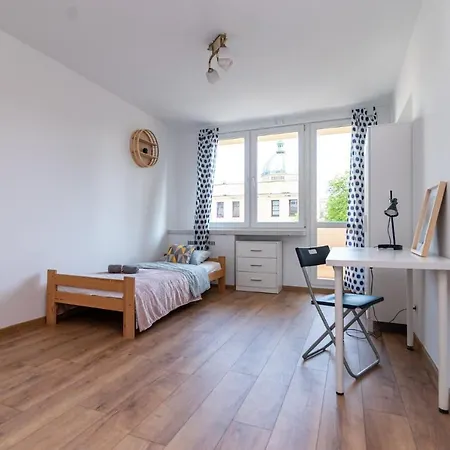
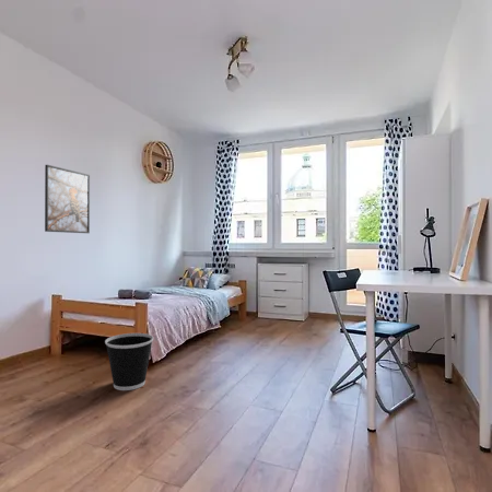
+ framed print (68, 201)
+ wastebasket (129, 361)
